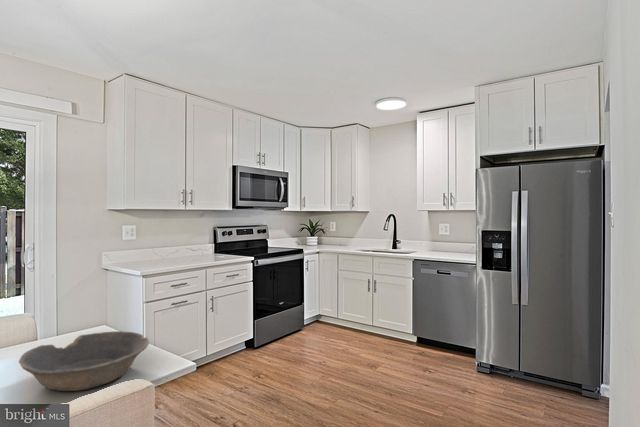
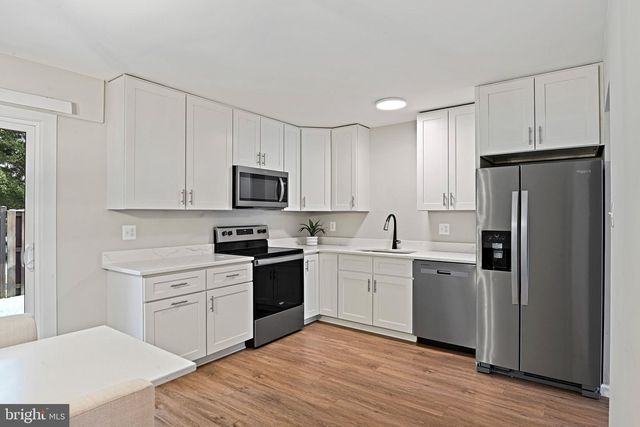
- bowl (89, 362)
